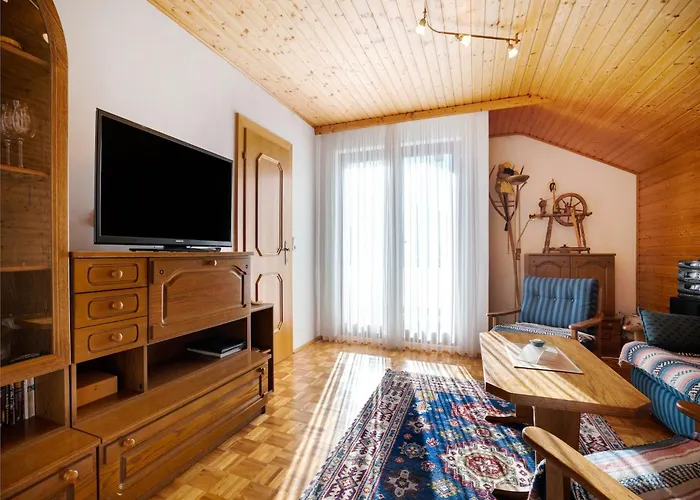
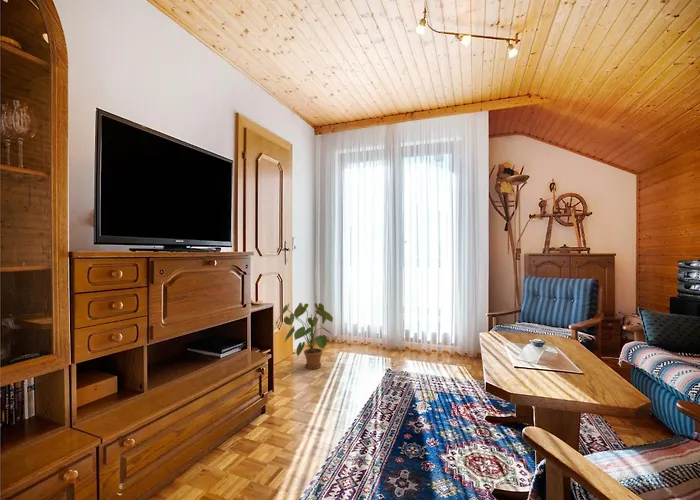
+ house plant (308, 332)
